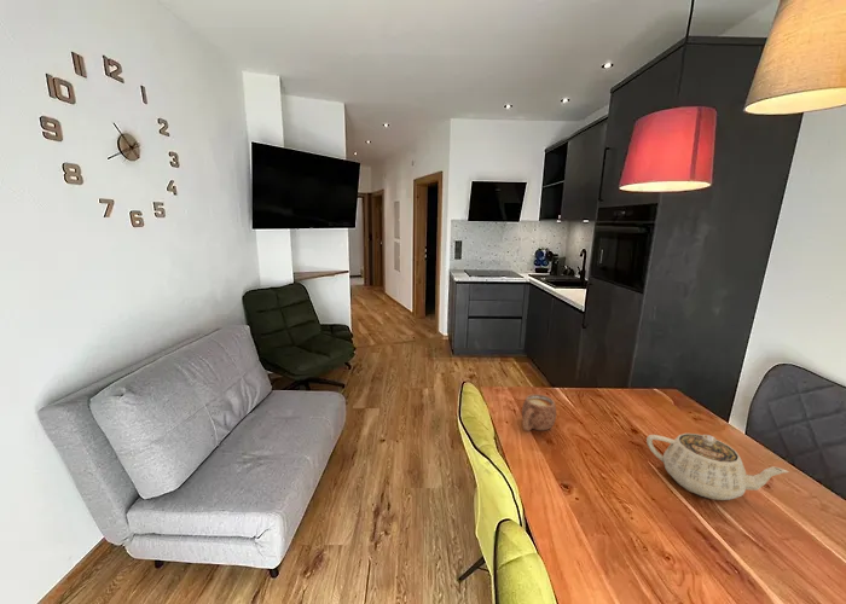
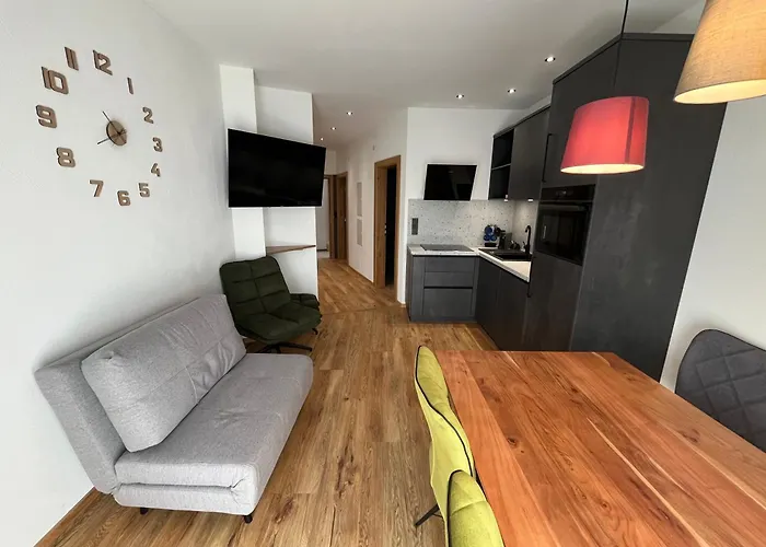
- mug (535, 414)
- teapot (708, 461)
